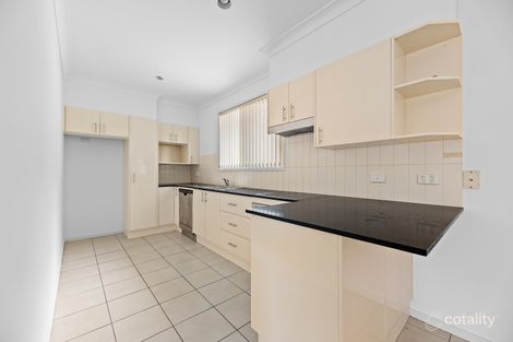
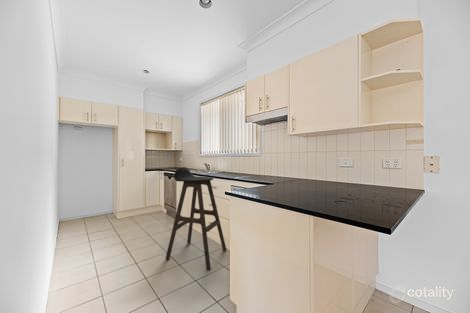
+ bar stool (197, 211)
